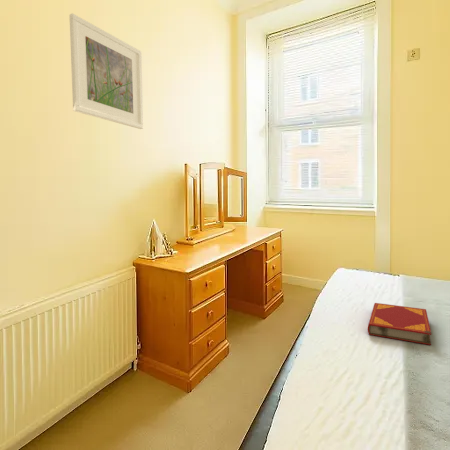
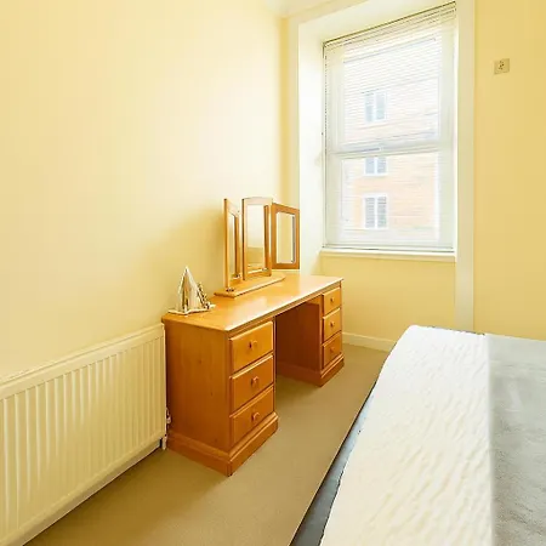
- hardback book (398, 321)
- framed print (110, 78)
